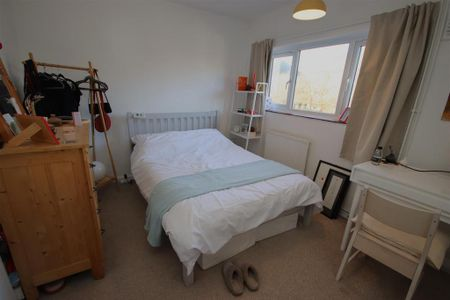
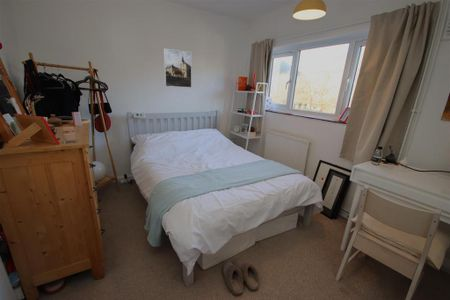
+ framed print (178, 69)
